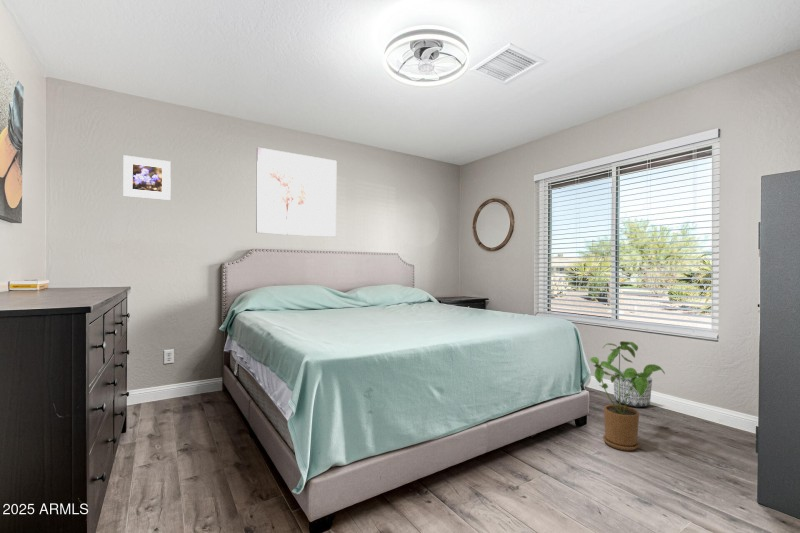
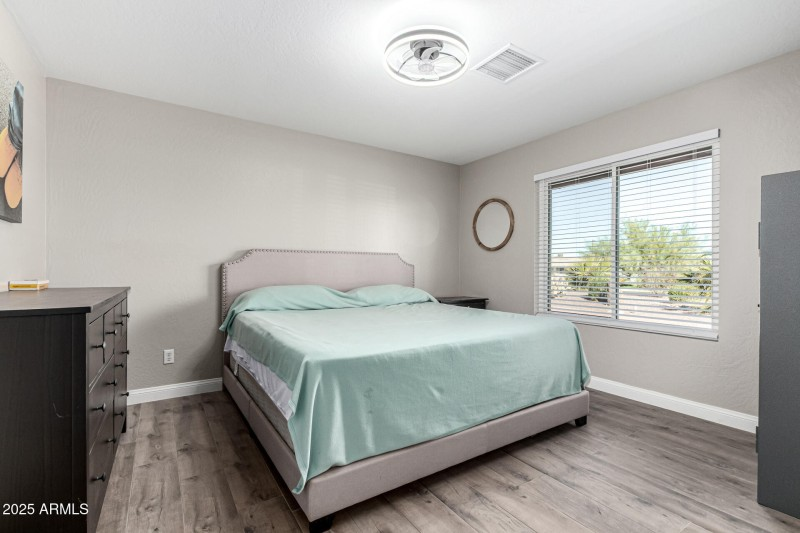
- house plant (626, 394)
- wall art (298, 194)
- planter (632, 388)
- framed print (147, 178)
